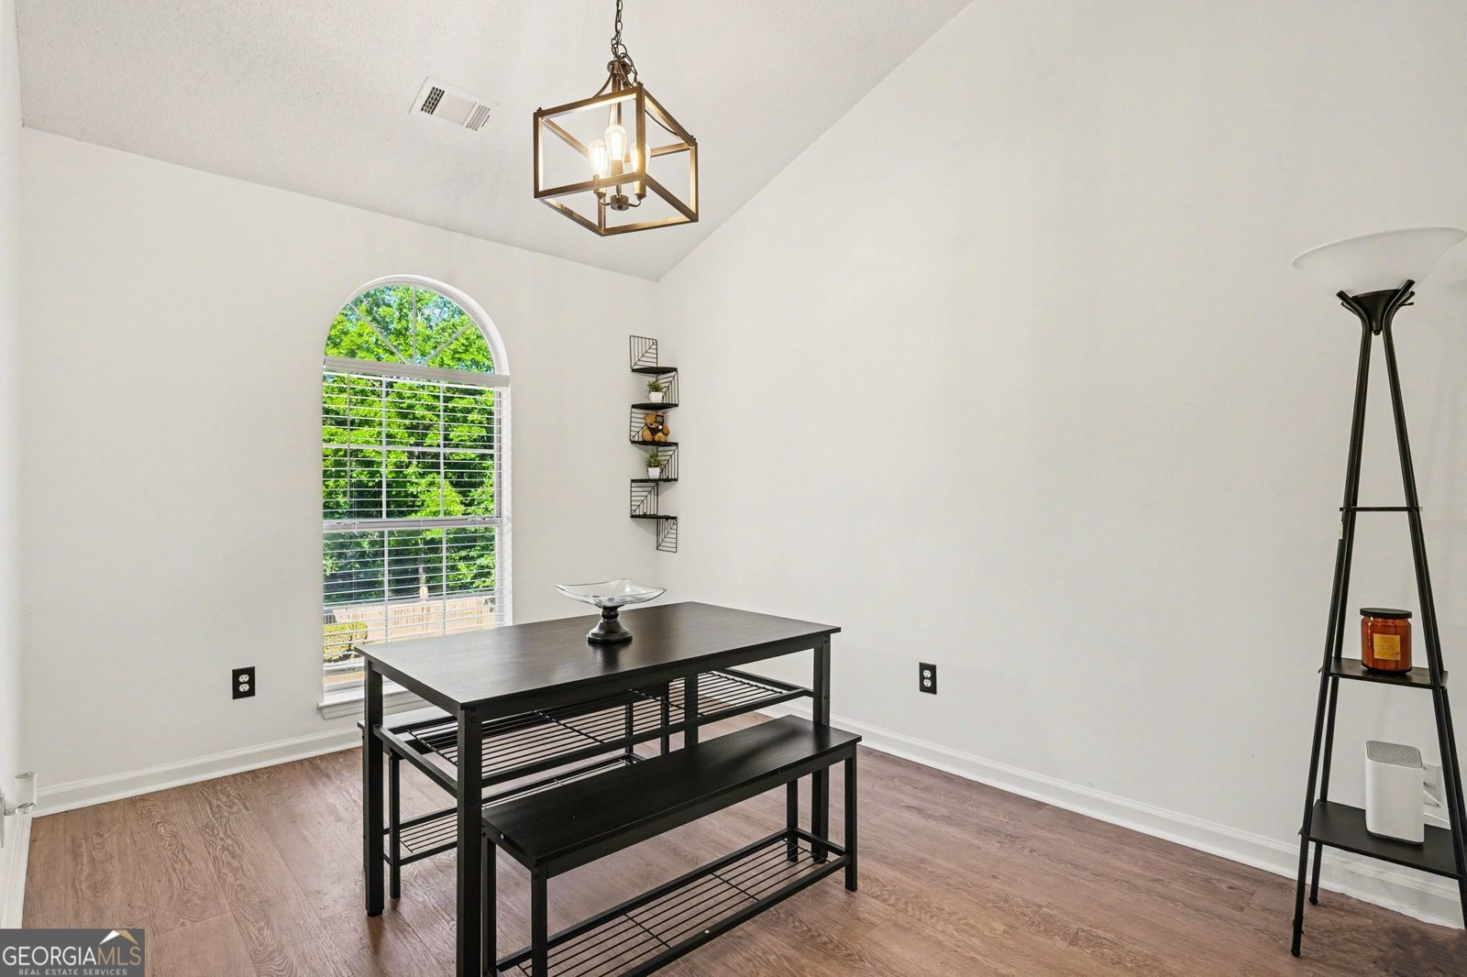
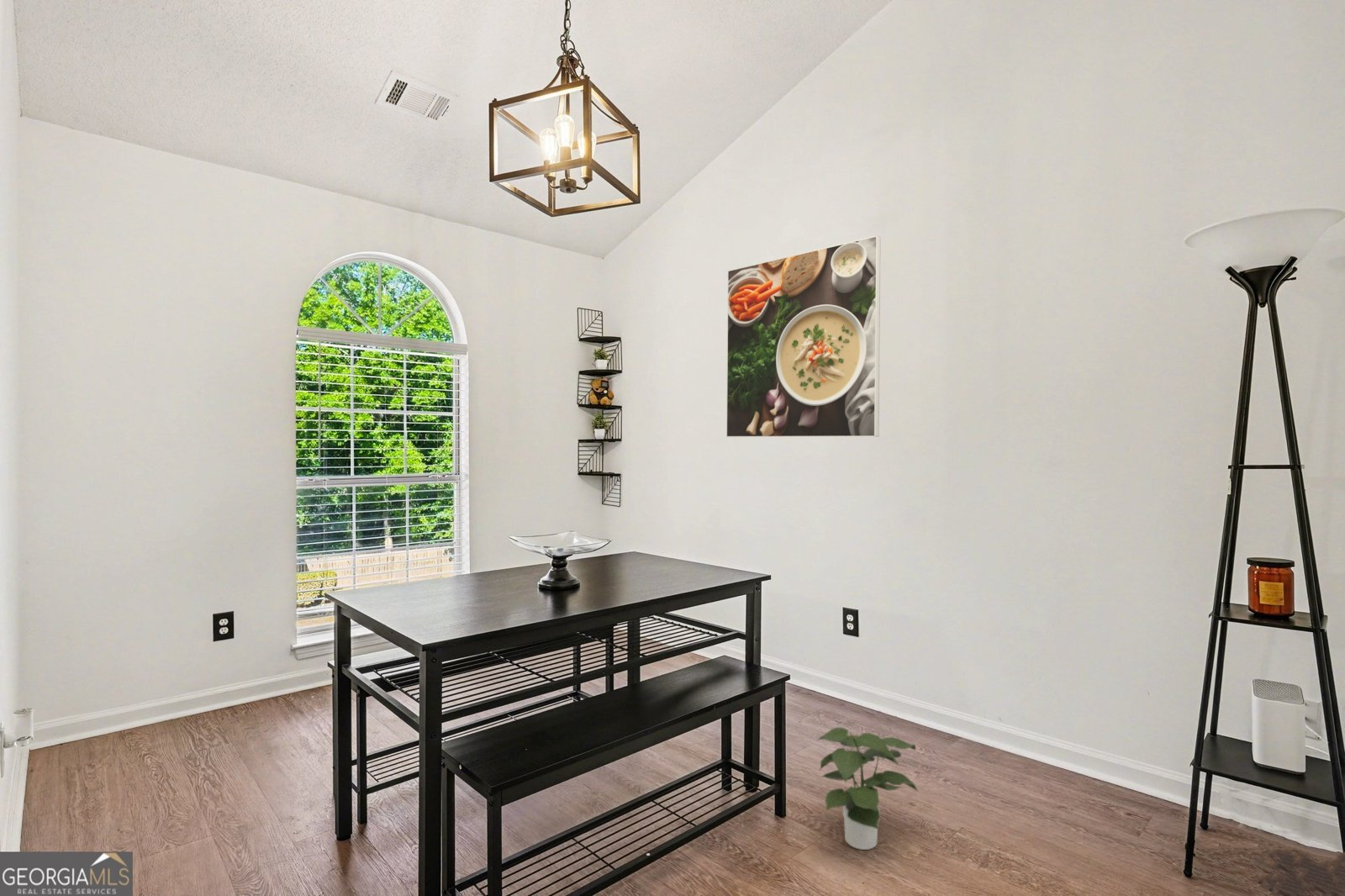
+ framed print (796, 345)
+ potted plant (863, 785)
